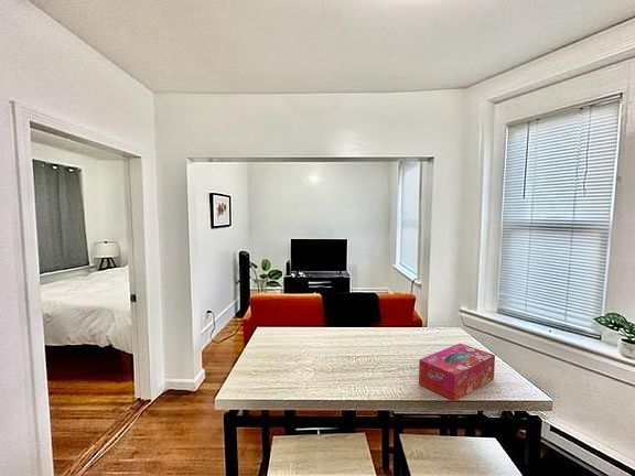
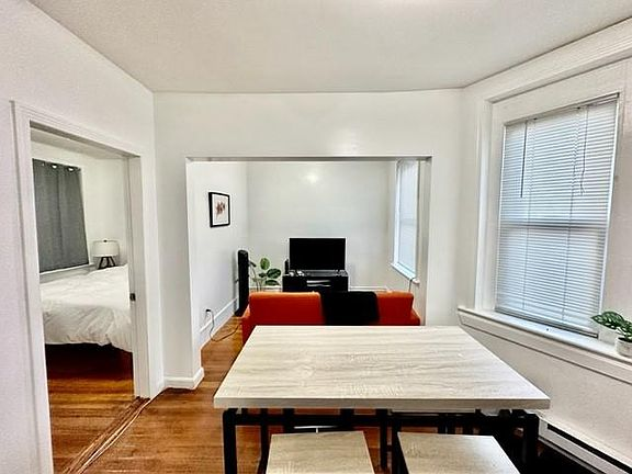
- tissue box (456, 369)
